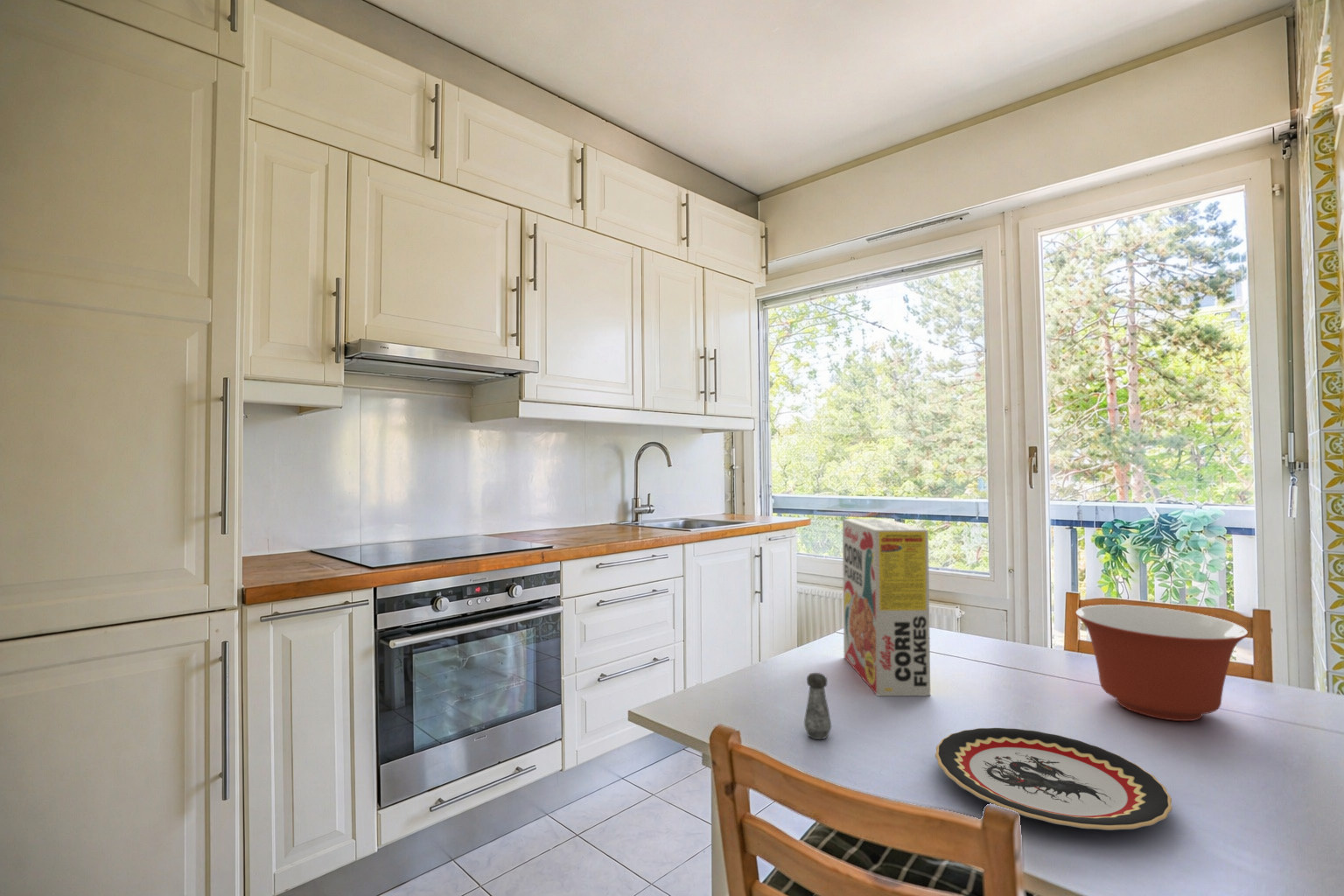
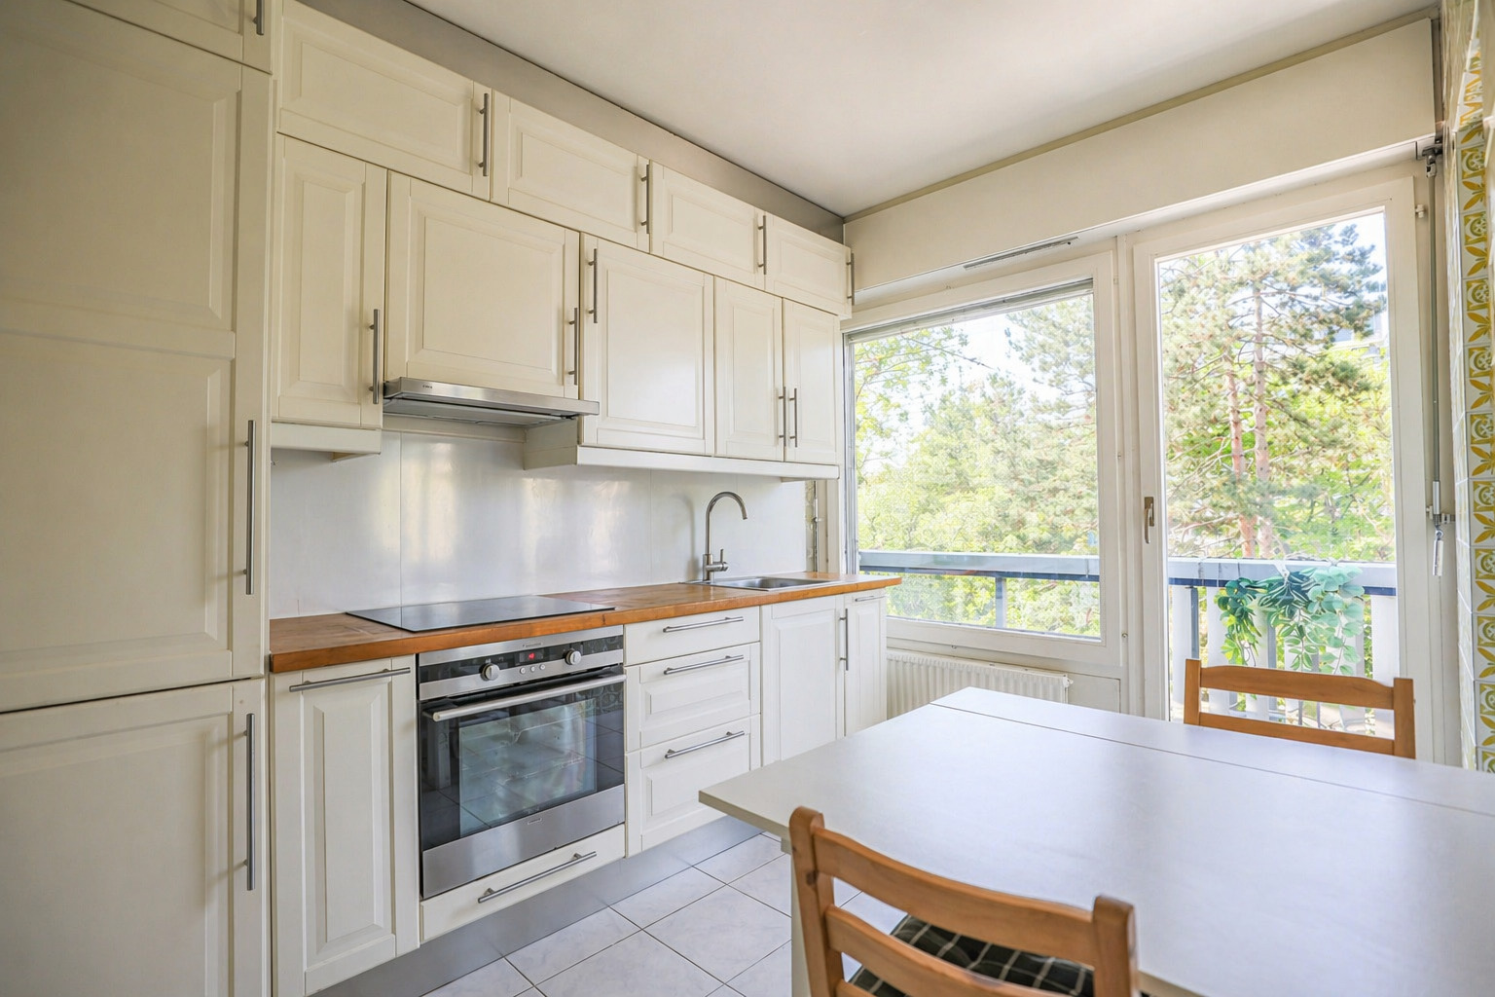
- plate (1044, 777)
- salt shaker (817, 704)
- cereal box (882, 598)
- mixing bowl (1157, 663)
